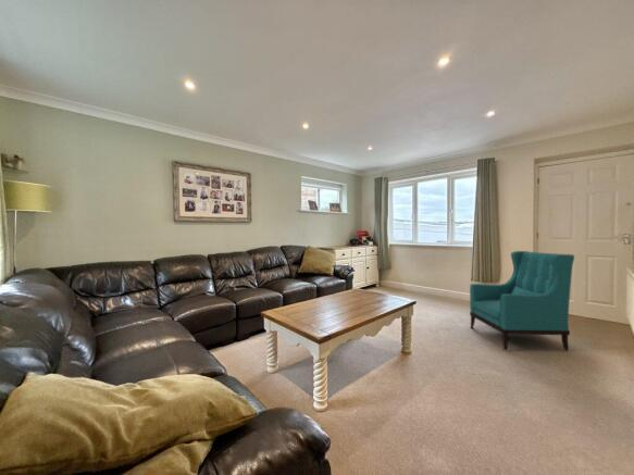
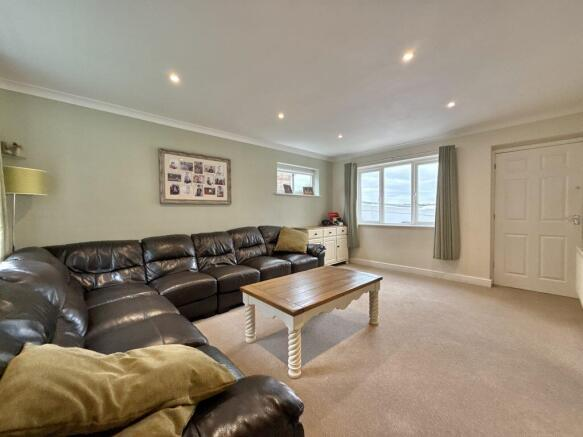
- armchair (515, 295)
